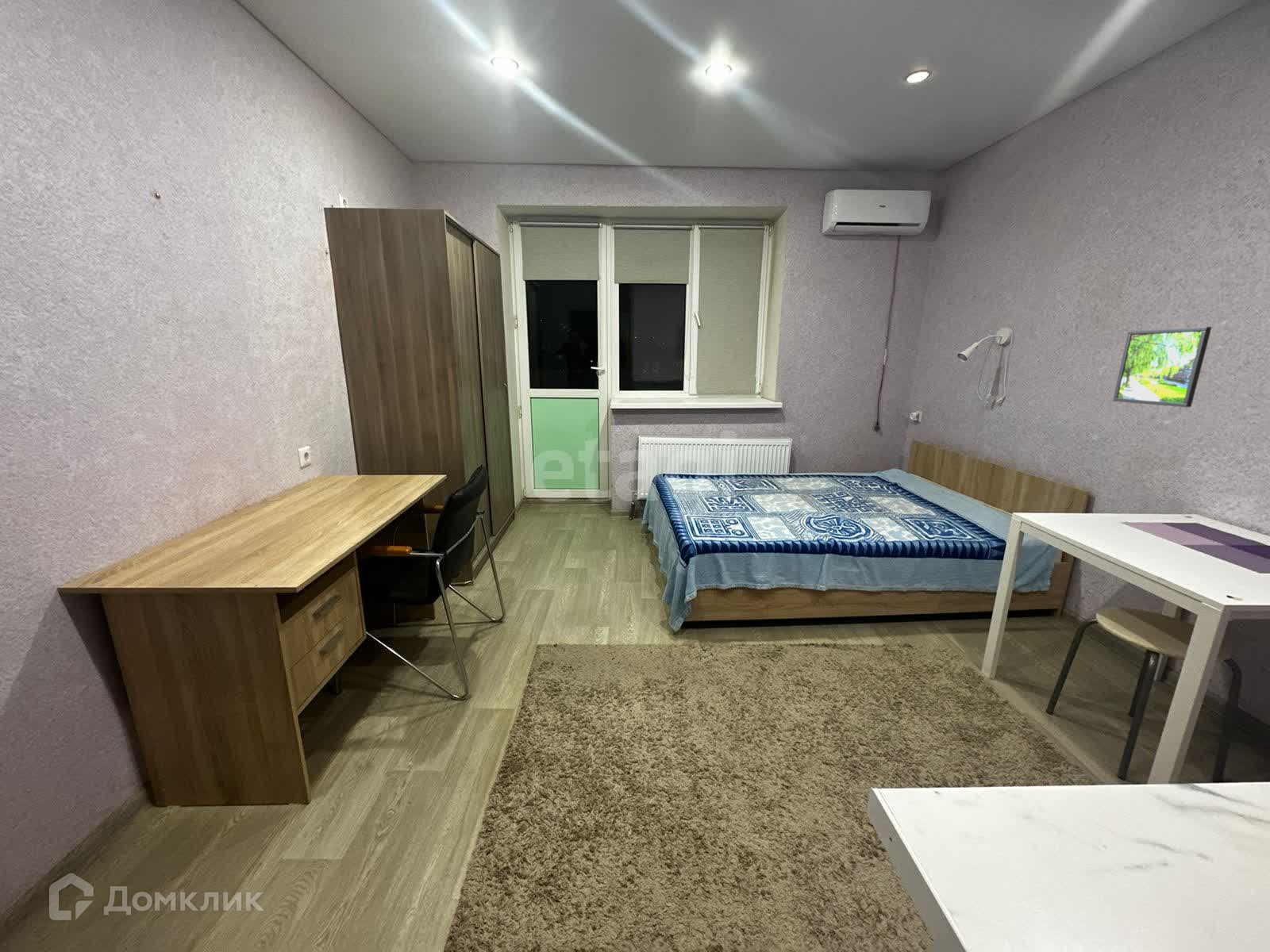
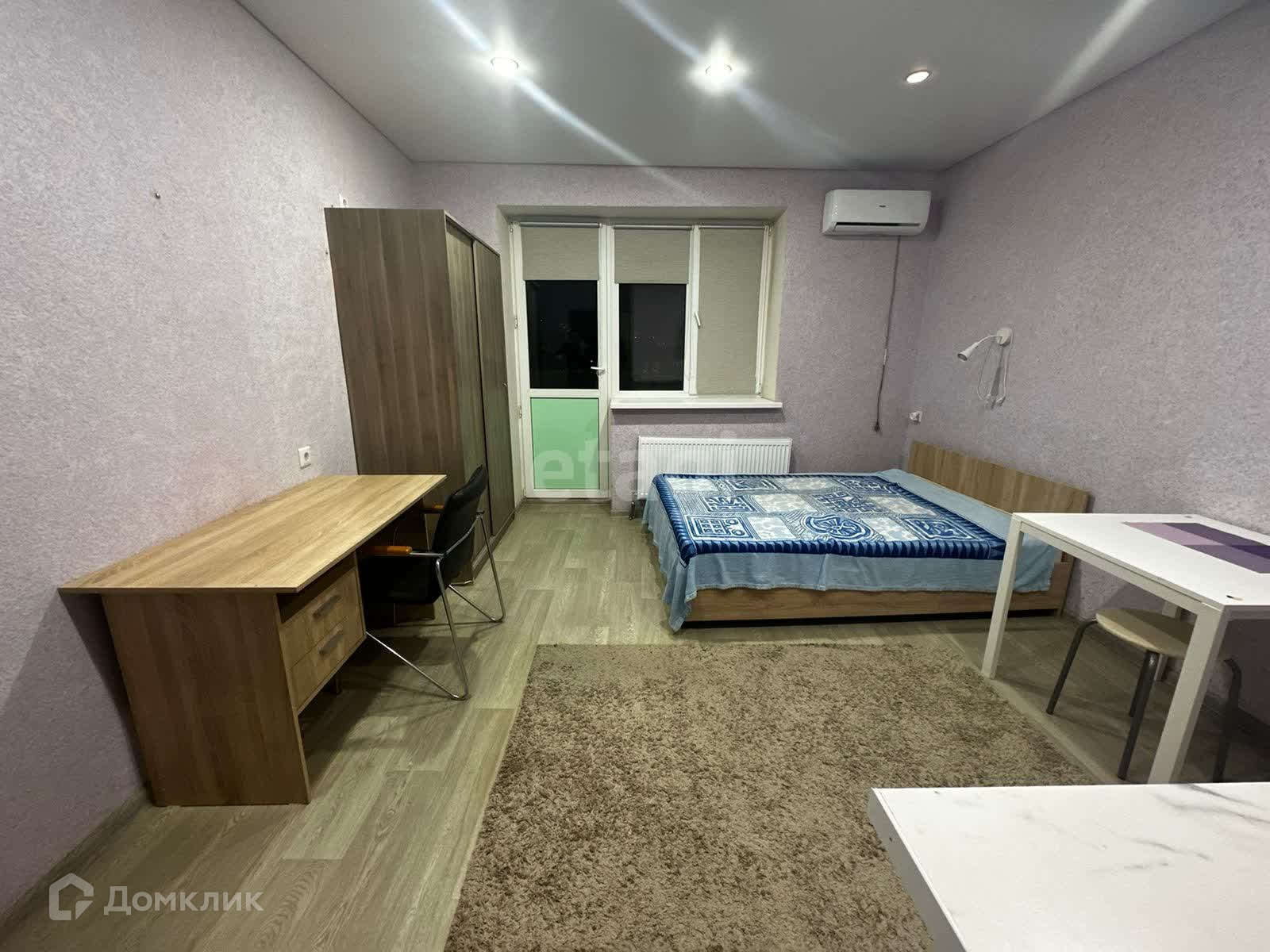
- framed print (1157, 367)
